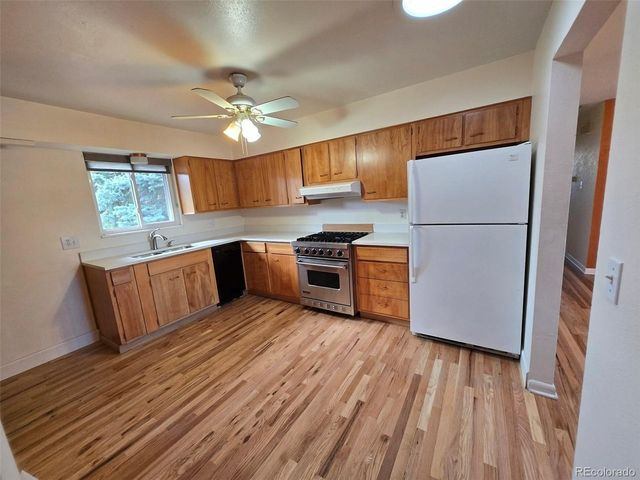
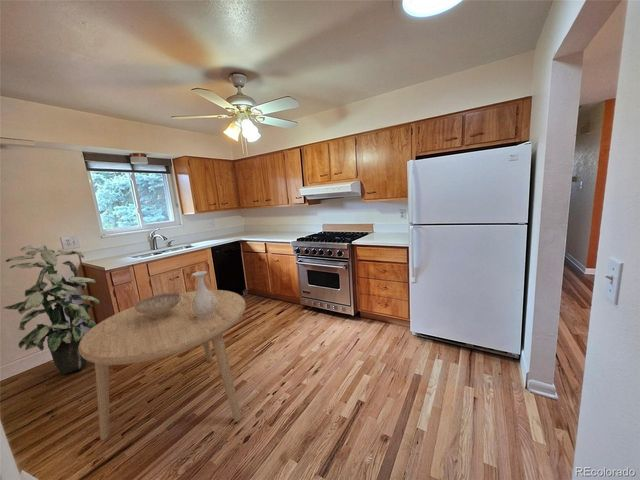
+ indoor plant (55, 308)
+ decorative bowl (159, 306)
+ vase (202, 294)
+ dining table (177, 352)
